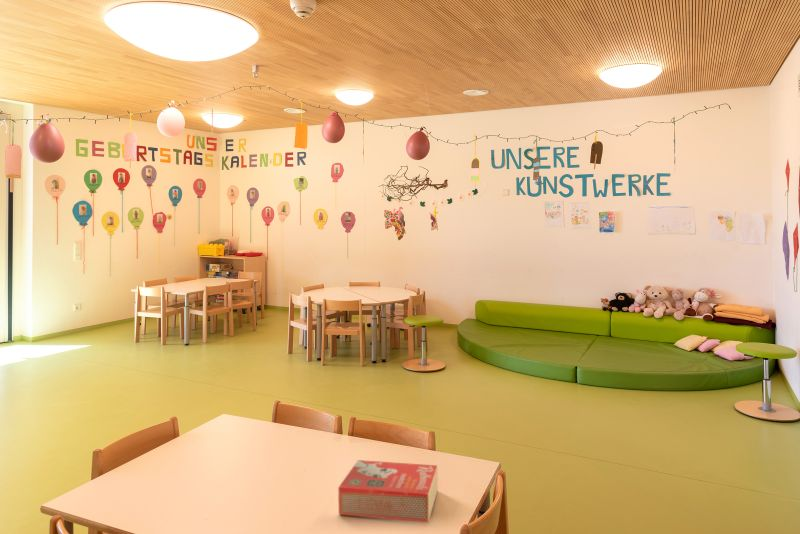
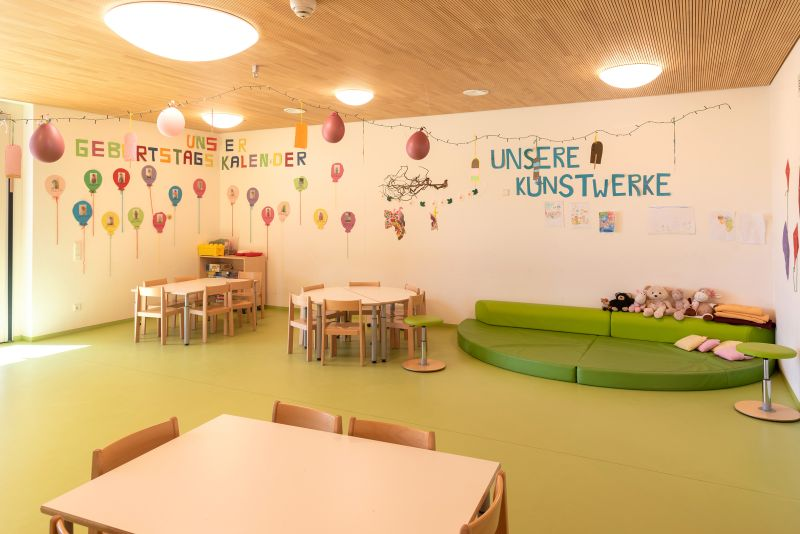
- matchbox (390, 488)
